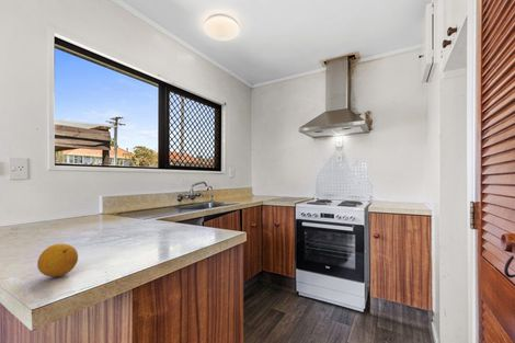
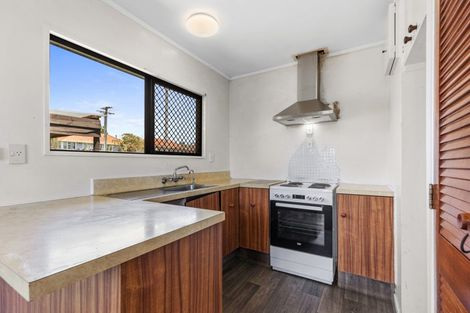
- fruit (58, 260)
